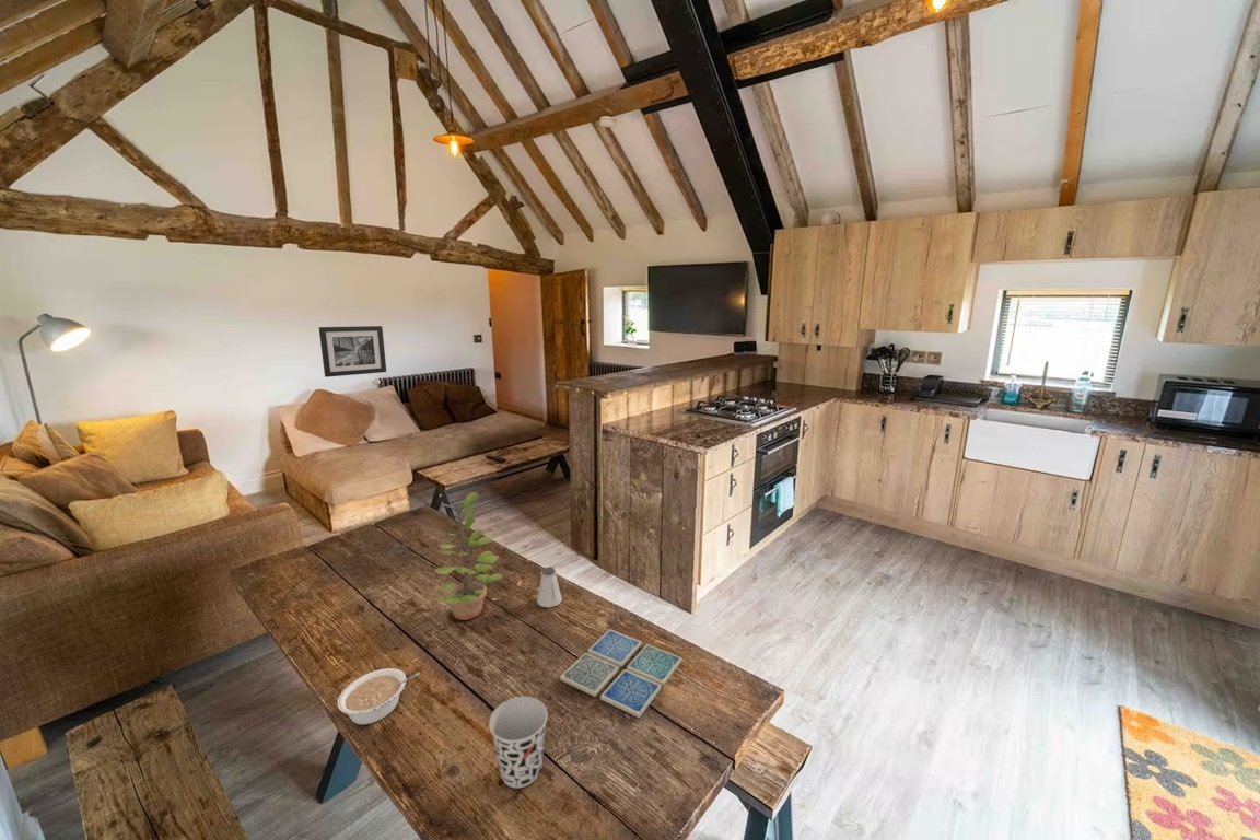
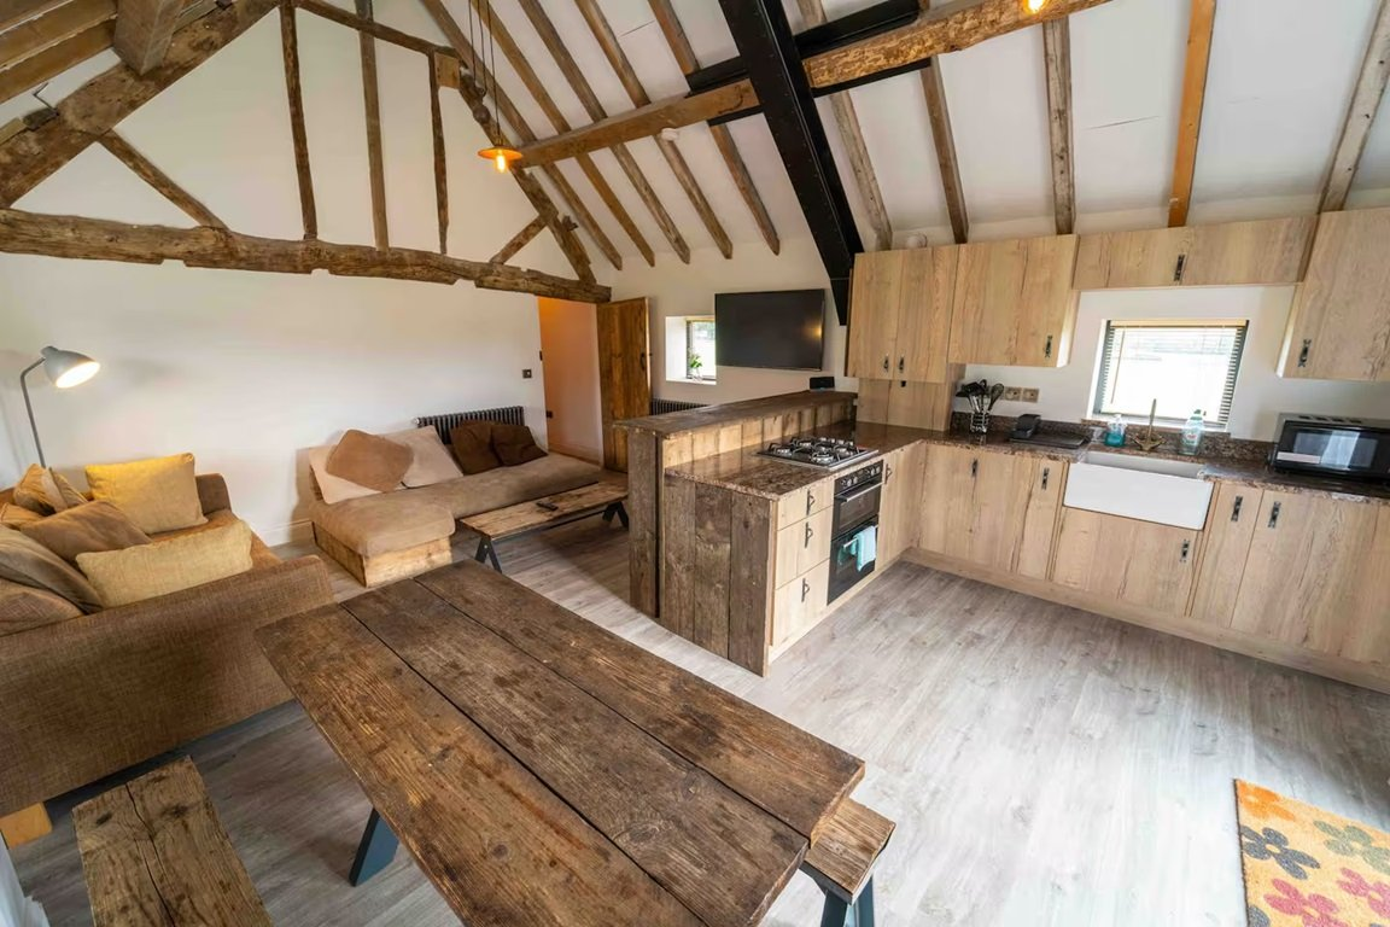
- wall art (354, 350)
- cup (520, 744)
- saltshaker (549, 585)
- drink coaster (623, 669)
- legume (376, 695)
- plant (468, 553)
